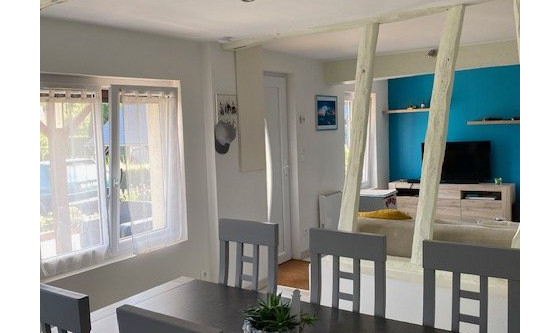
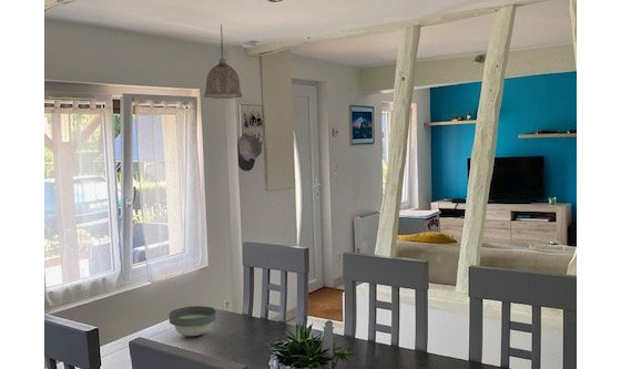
+ bowl (193, 322)
+ pendant lamp (222, 60)
